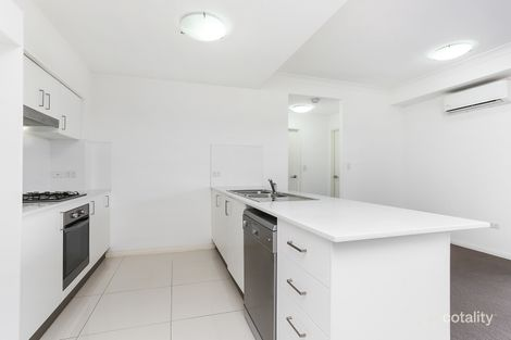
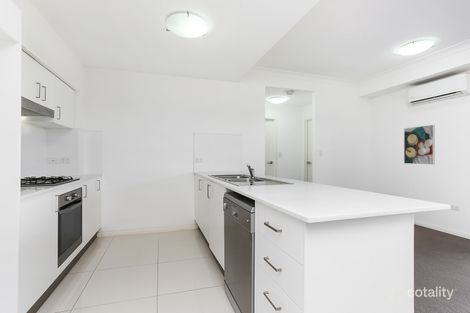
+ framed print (418, 145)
